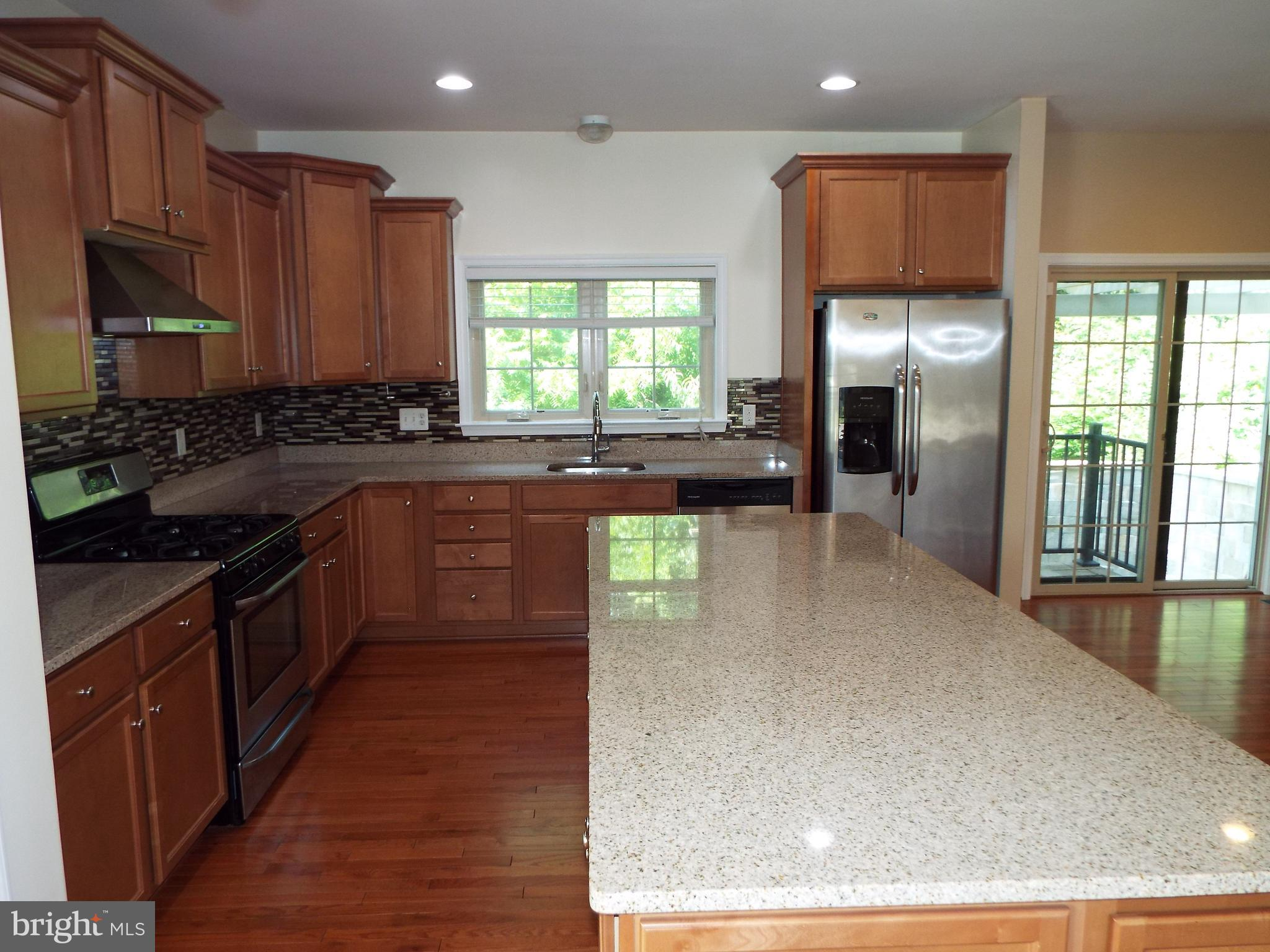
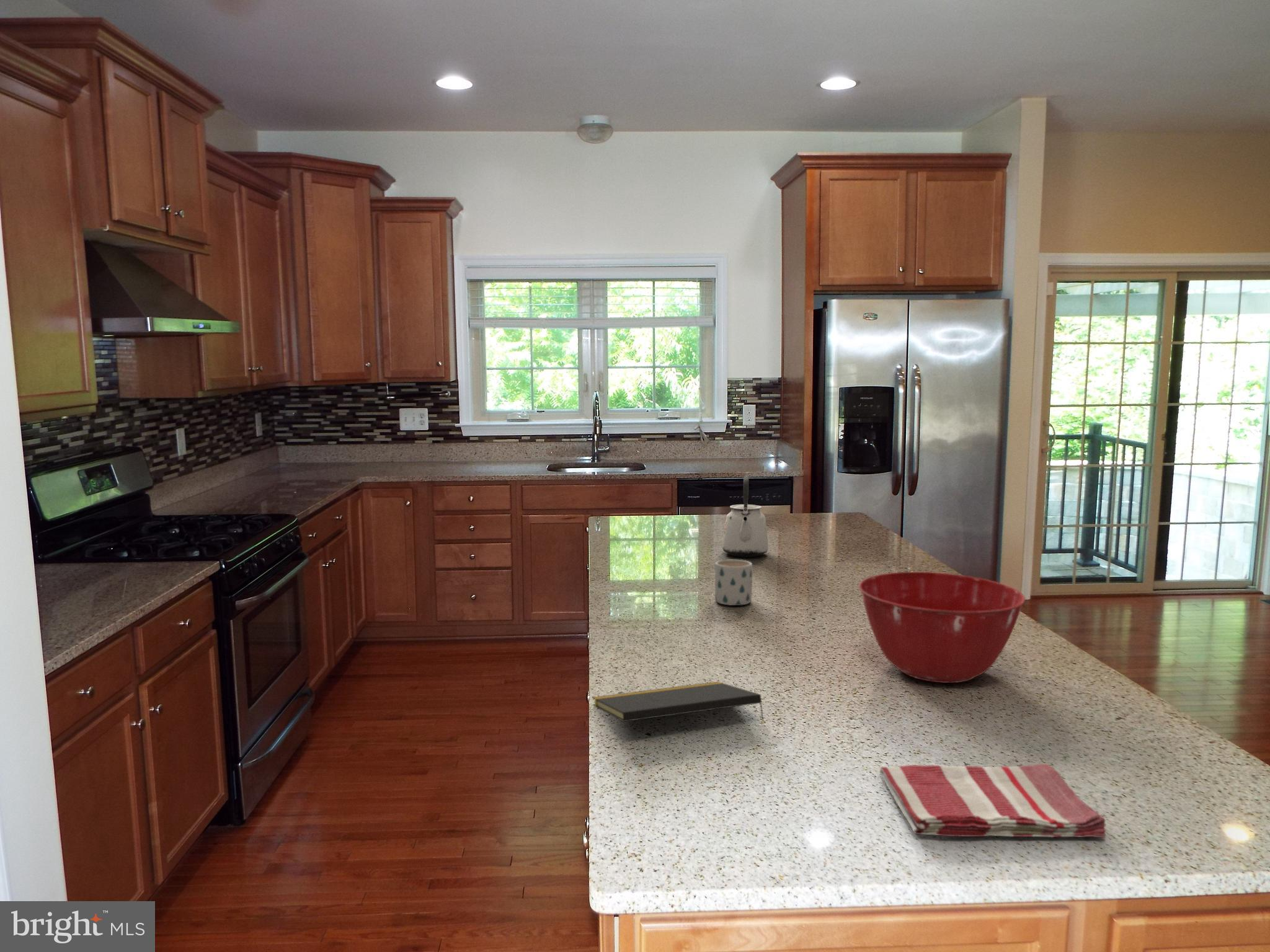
+ mixing bowl (938, 630)
+ kettle (745, 518)
+ notepad (674, 700)
+ dish towel (986, 795)
+ mug (732, 580)
